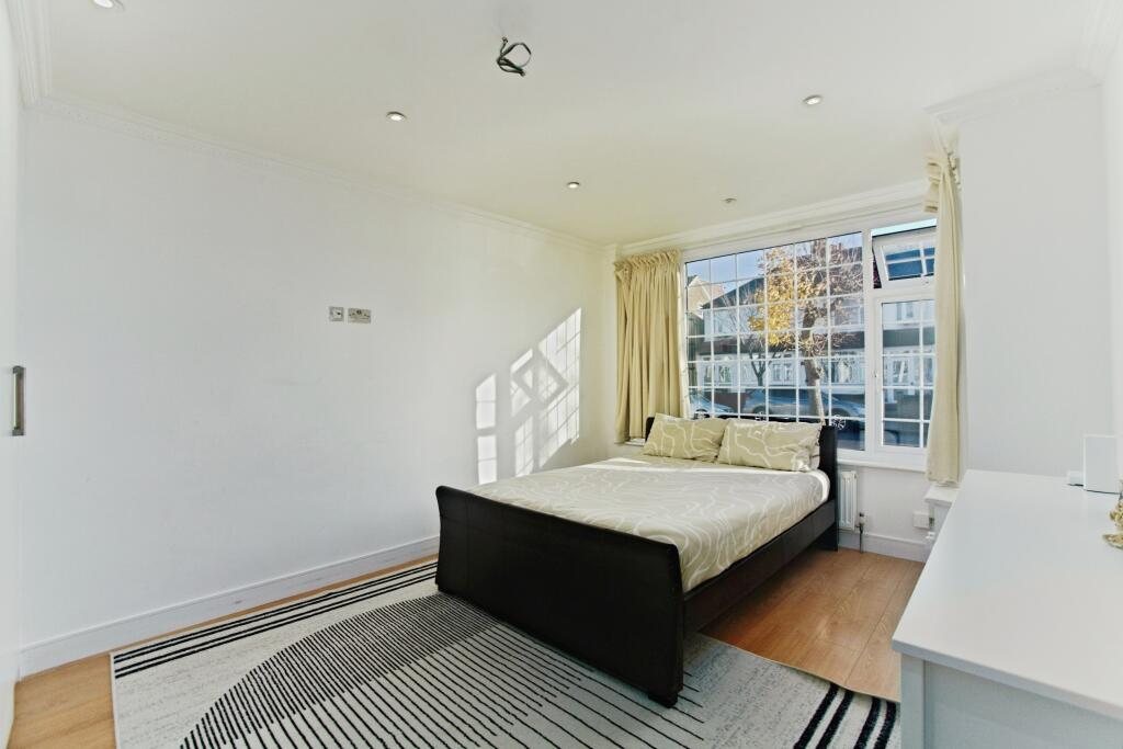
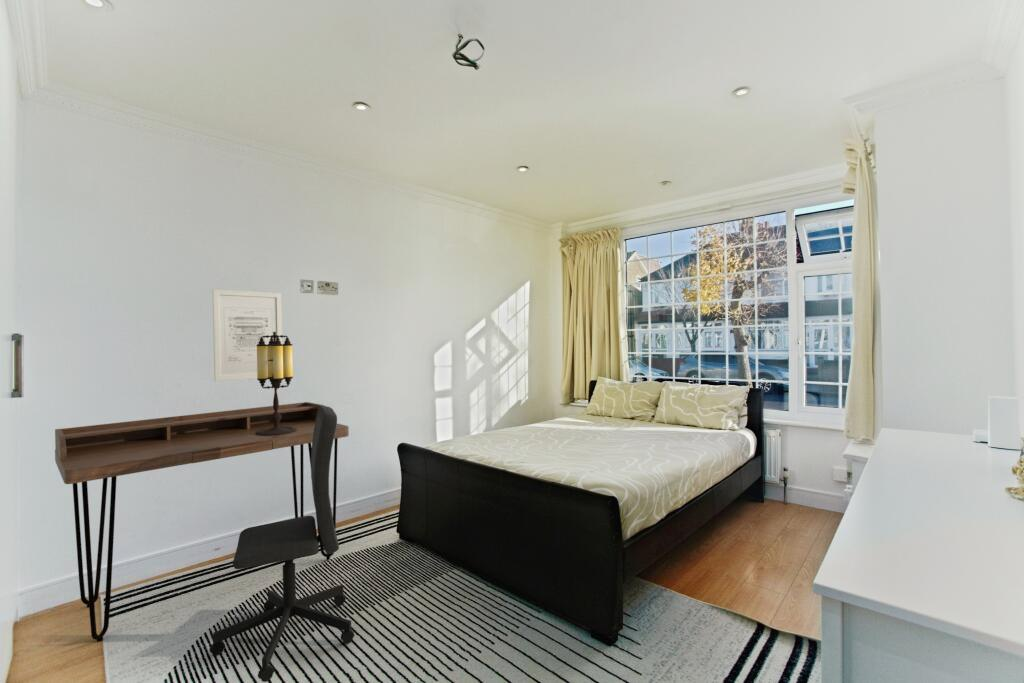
+ office chair (292, 523)
+ table lamp (275, 381)
+ wall art (249, 335)
+ desk (209, 460)
